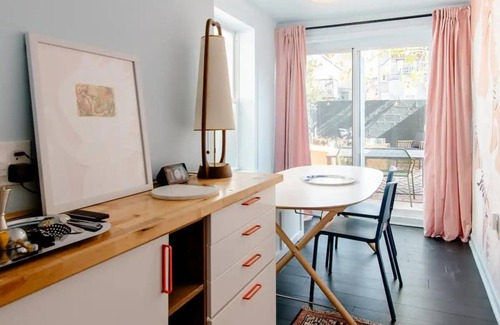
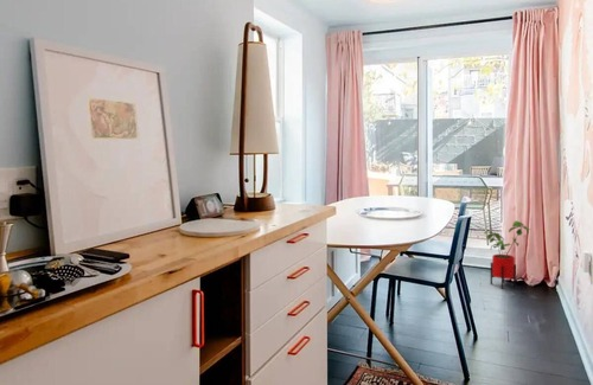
+ house plant (506, 254)
